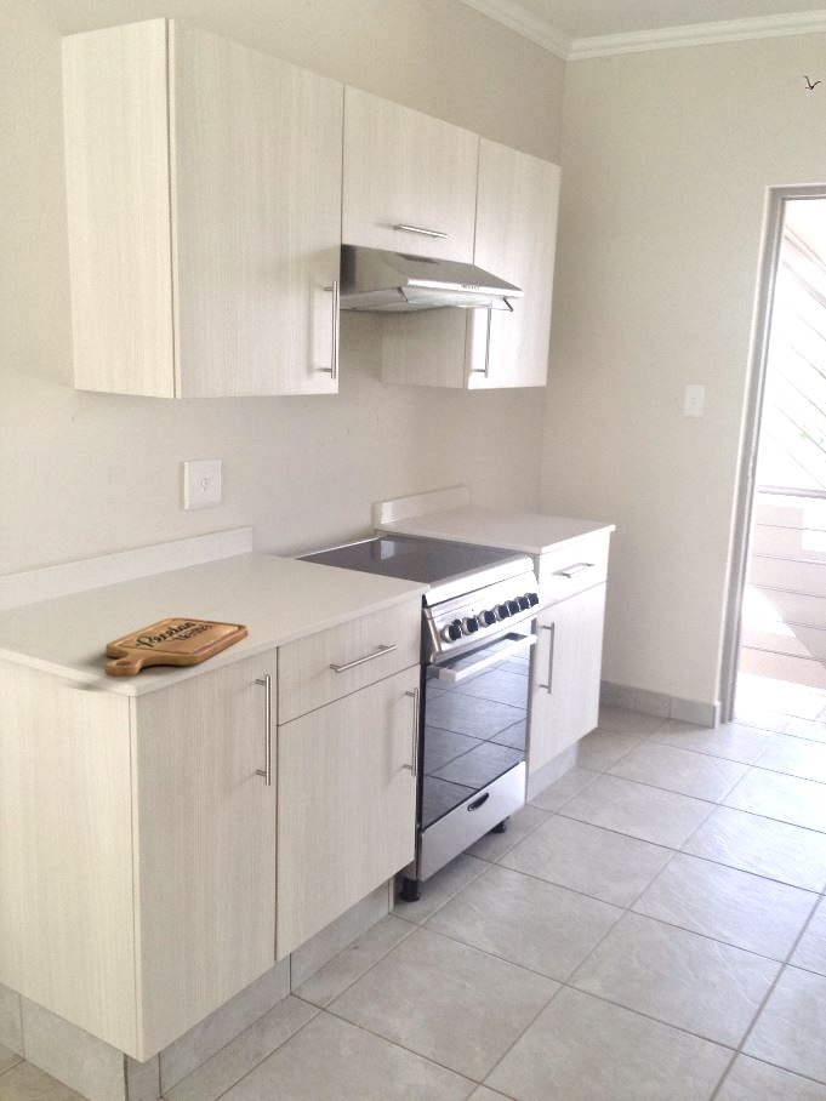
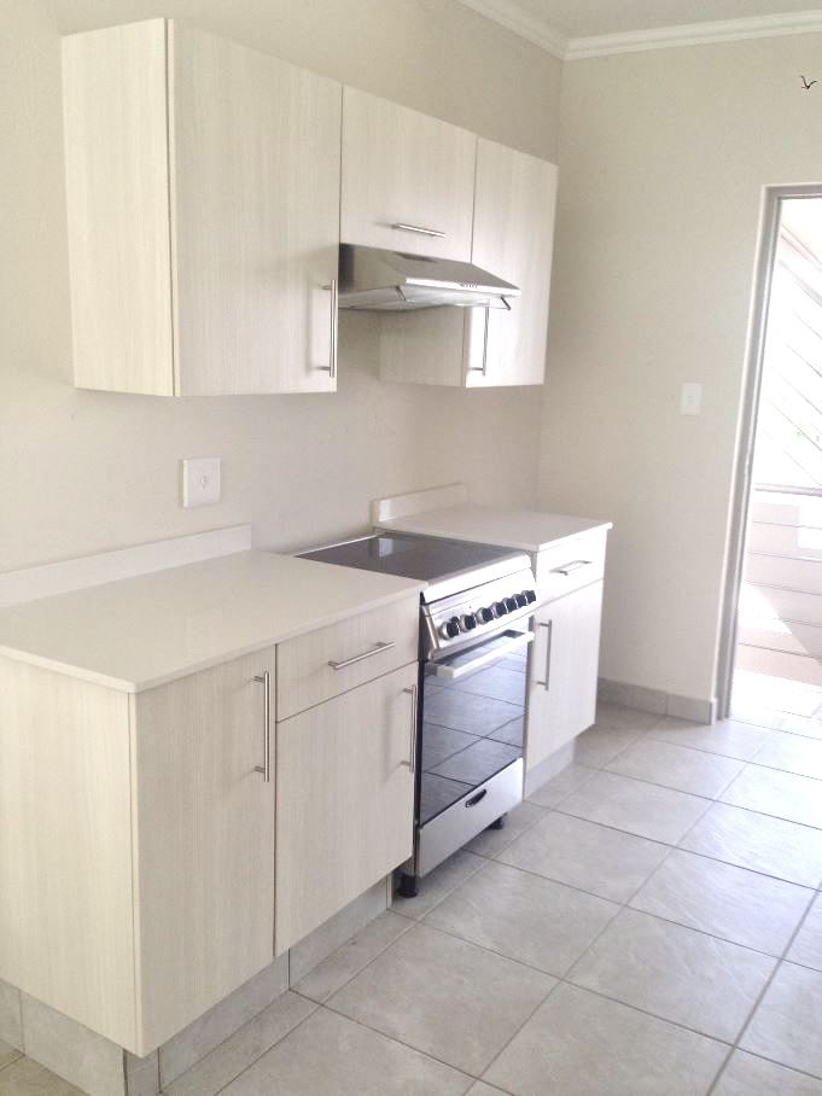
- cutting board (166, 646)
